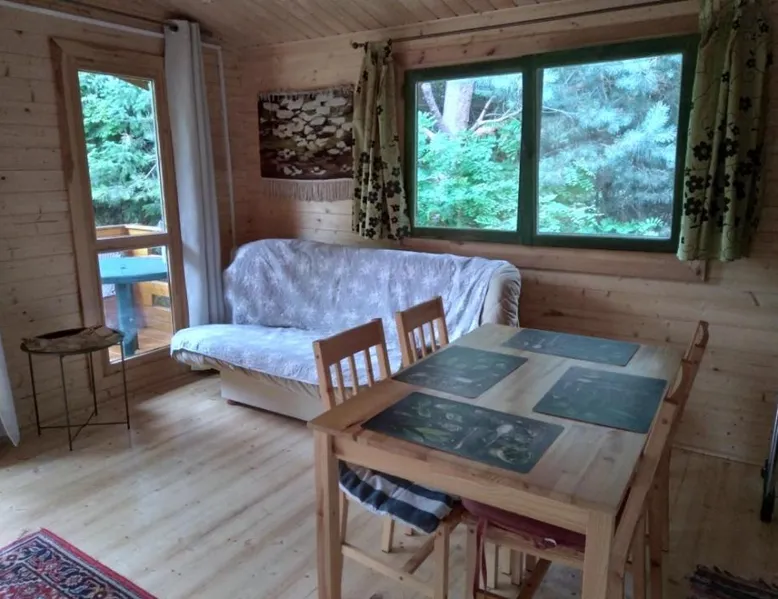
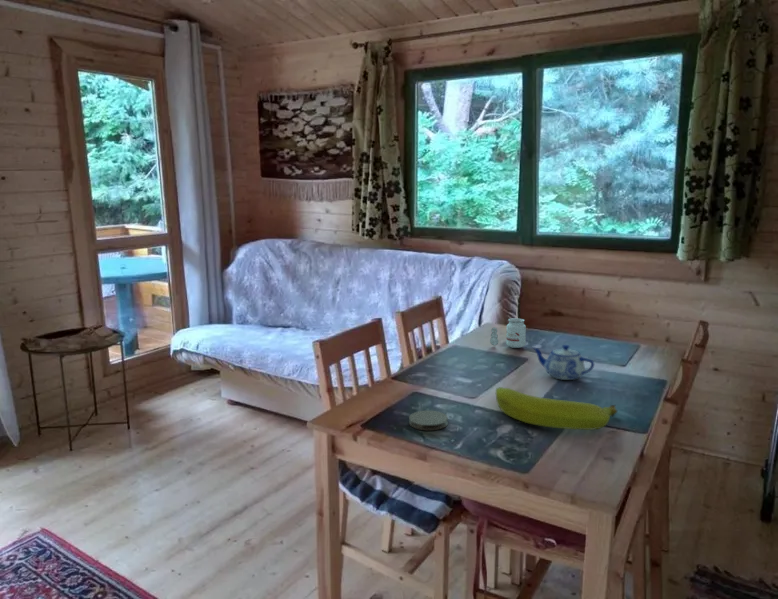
+ teapot (562, 360)
+ coaster (428, 420)
+ banana (548, 404)
+ candle (508, 333)
